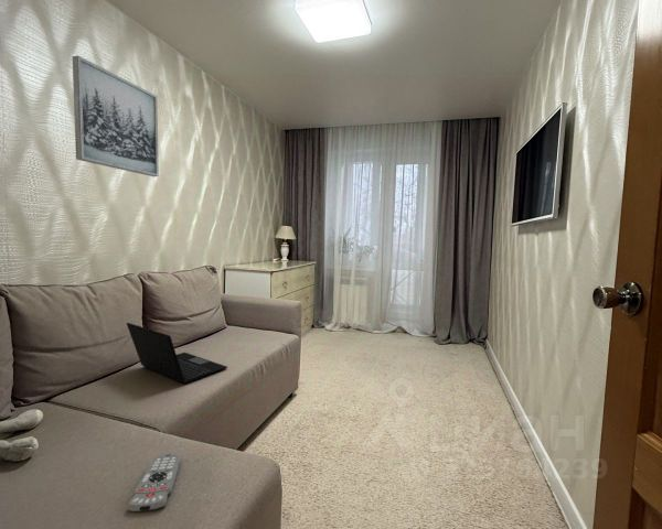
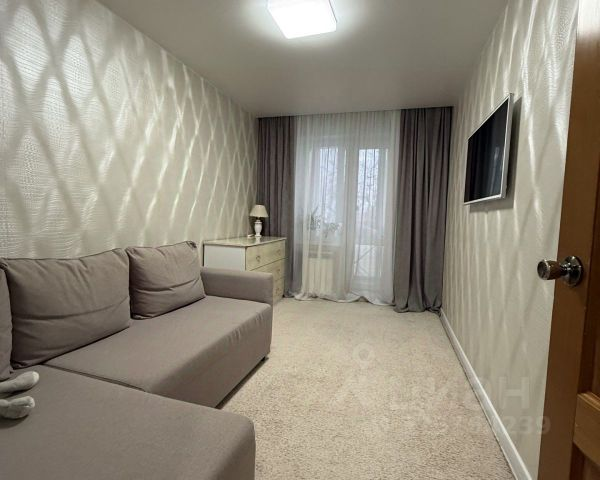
- laptop (173, 347)
- remote control (158, 479)
- wall art (120, 123)
